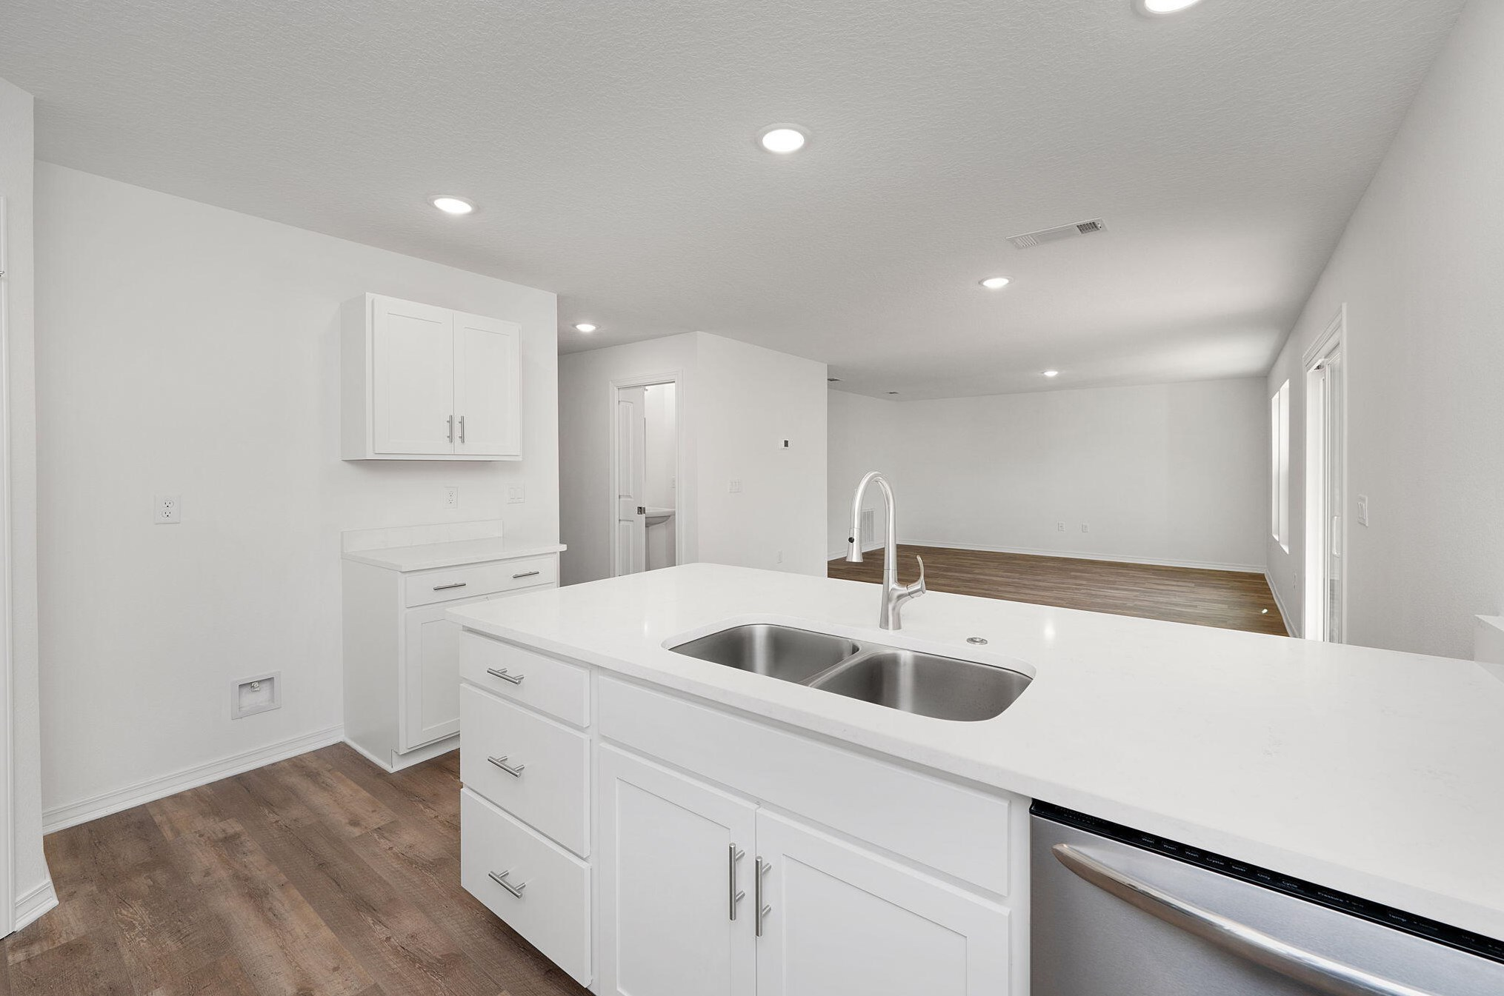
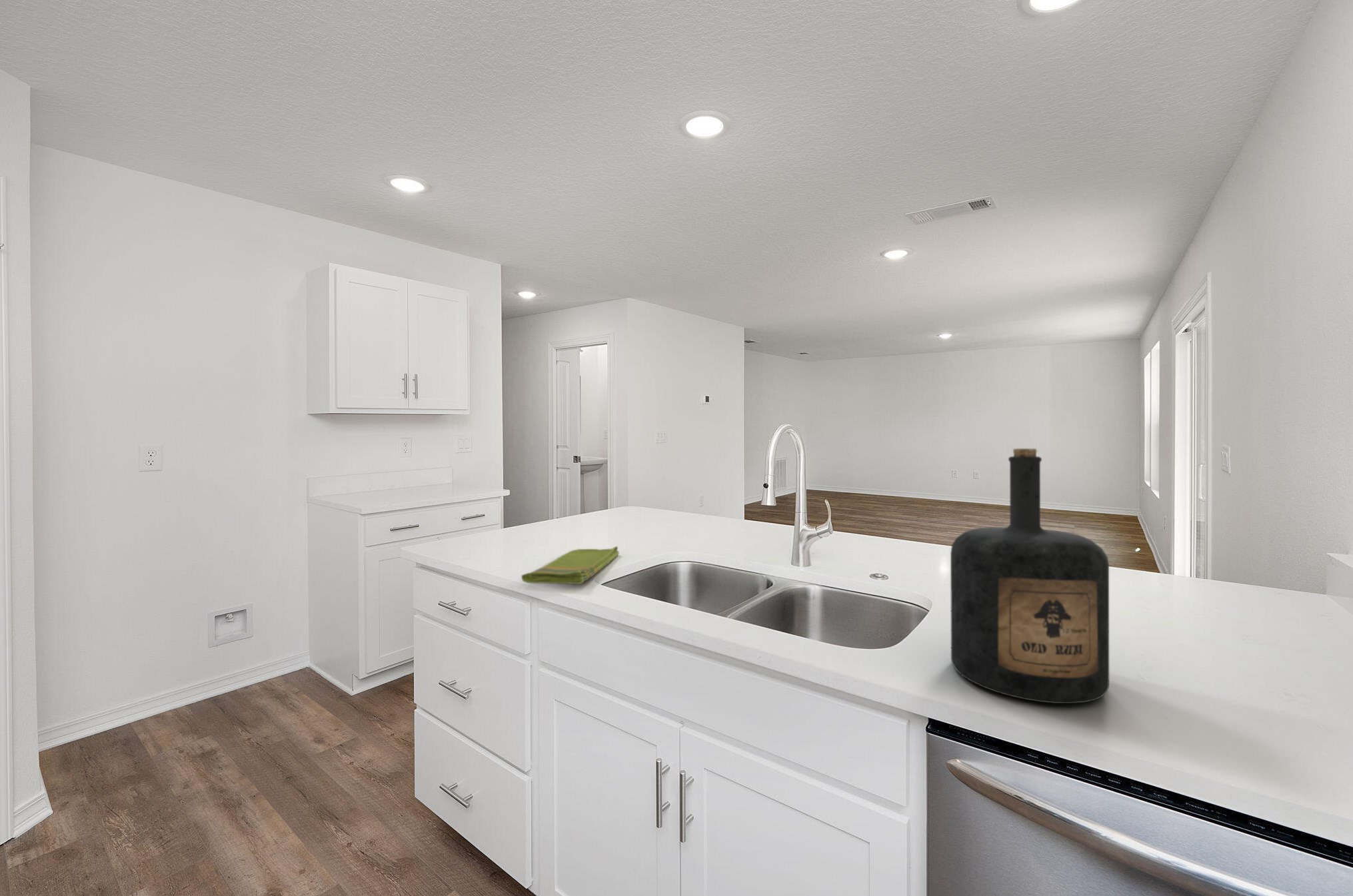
+ dish towel (575, 562)
+ bottle (1025, 562)
